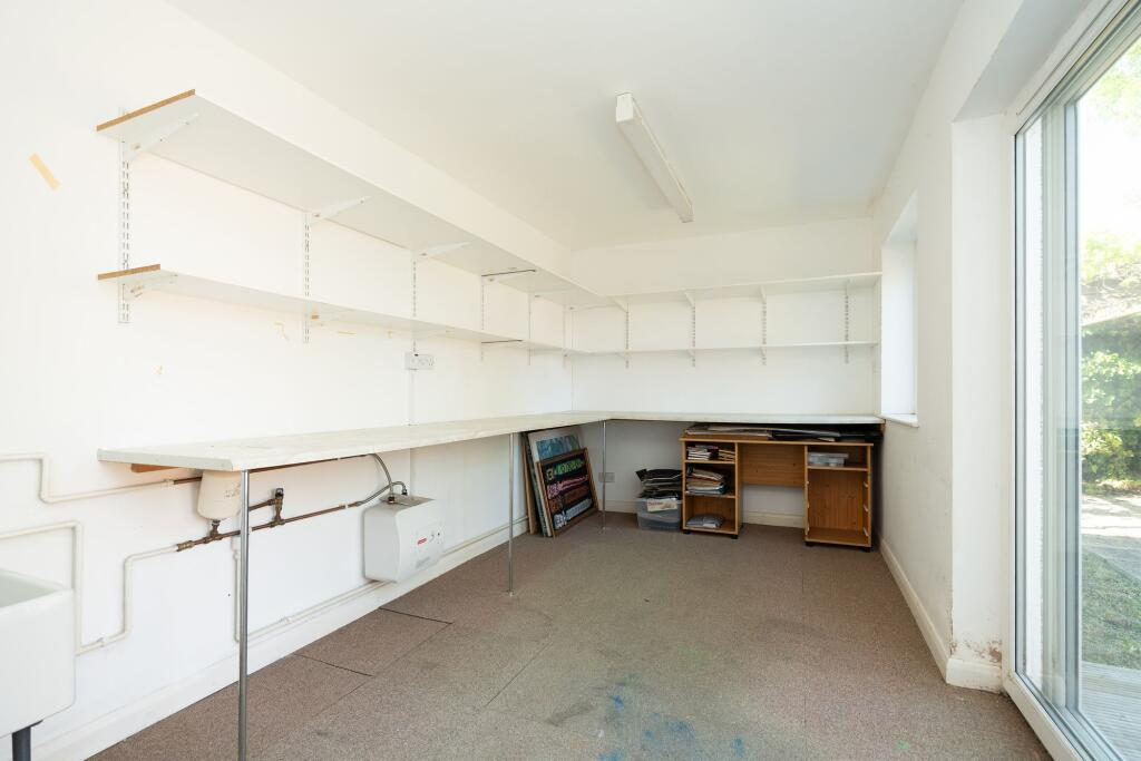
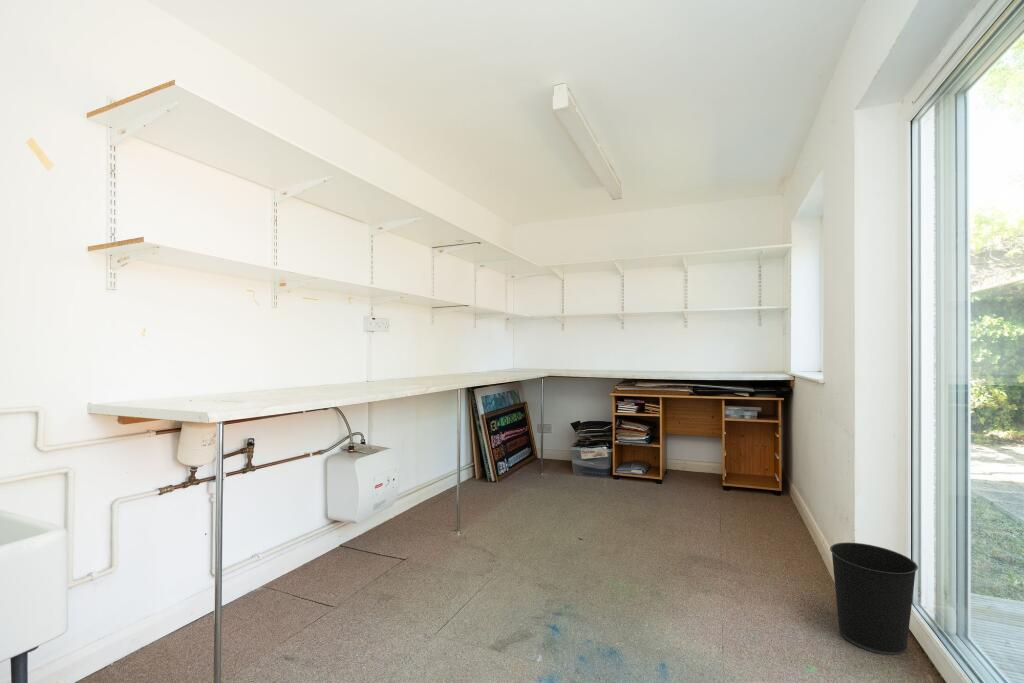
+ wastebasket (871, 597)
